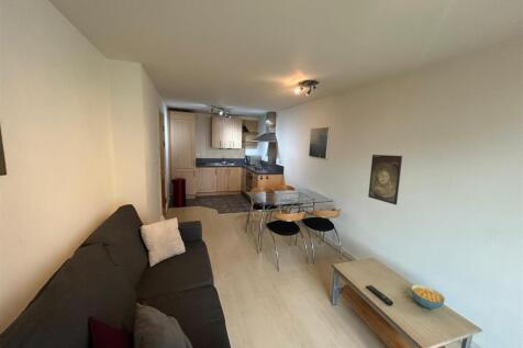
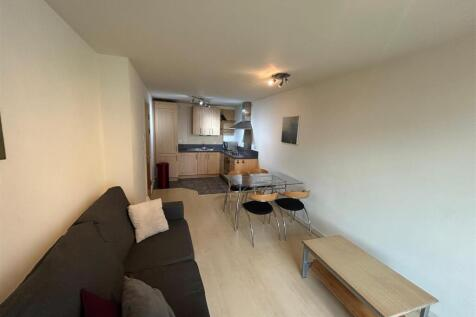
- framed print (383, 178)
- cereal bowl (426, 299)
- remote control (378, 294)
